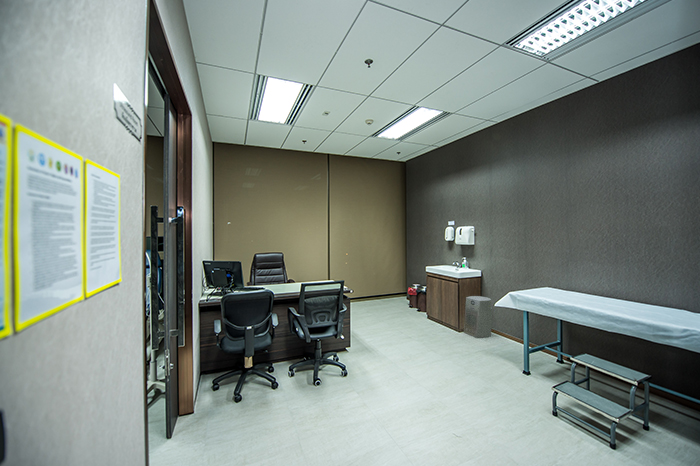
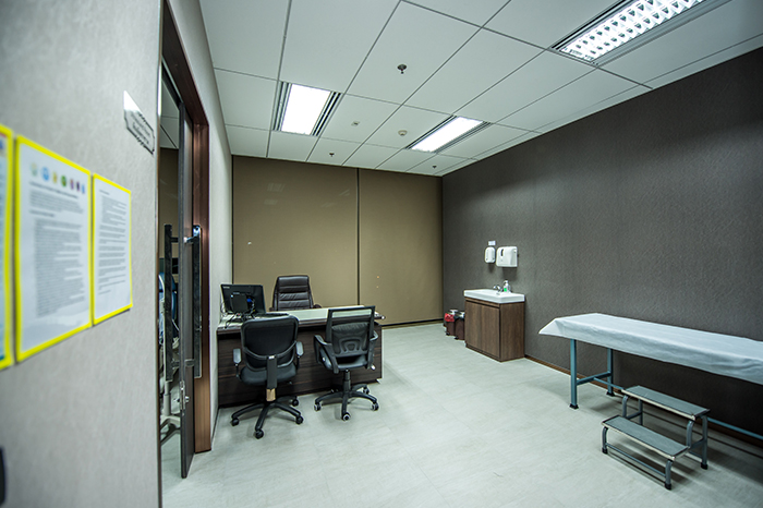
- fan (479, 315)
